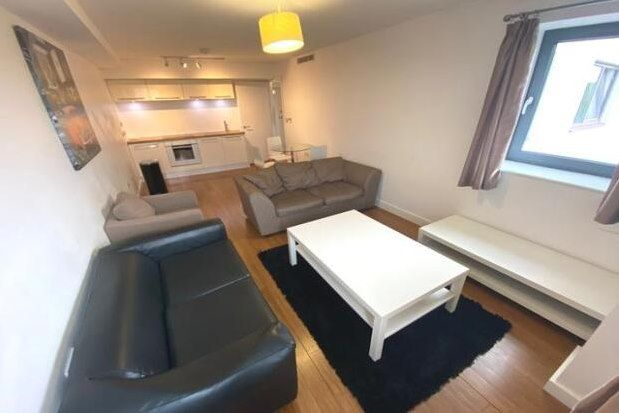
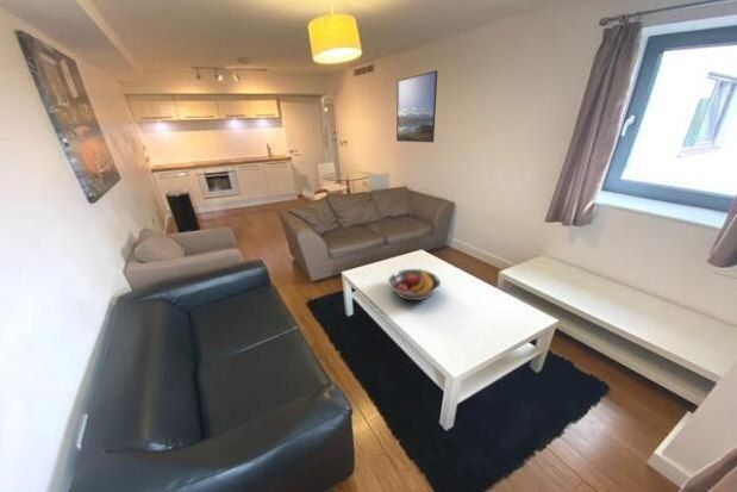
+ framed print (414, 110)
+ fruit bowl (413, 285)
